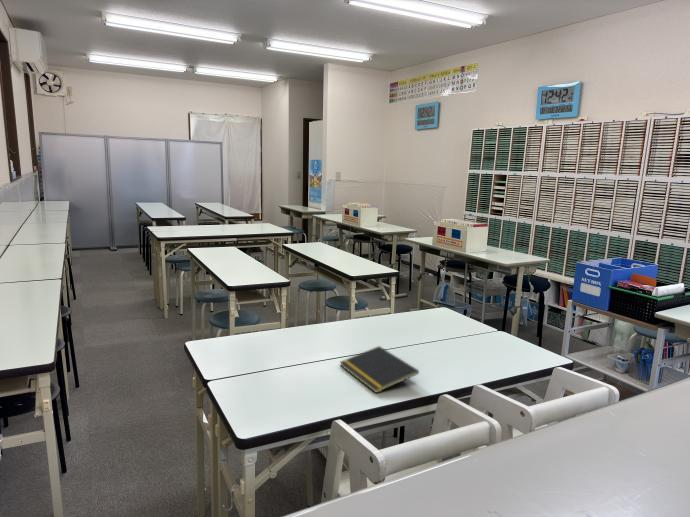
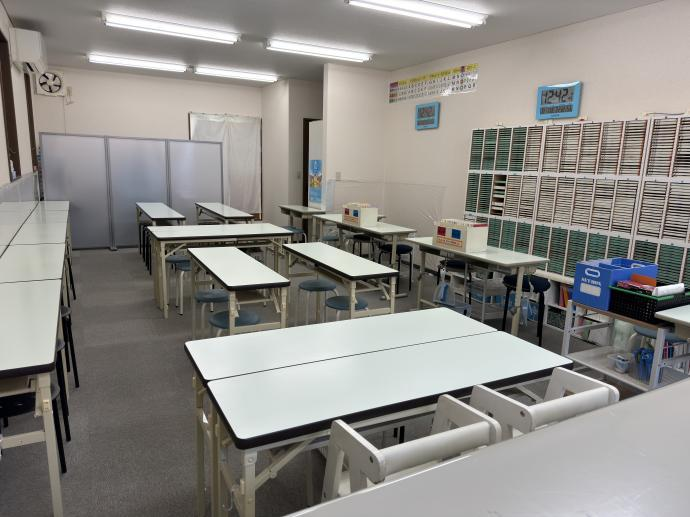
- notepad (377, 367)
